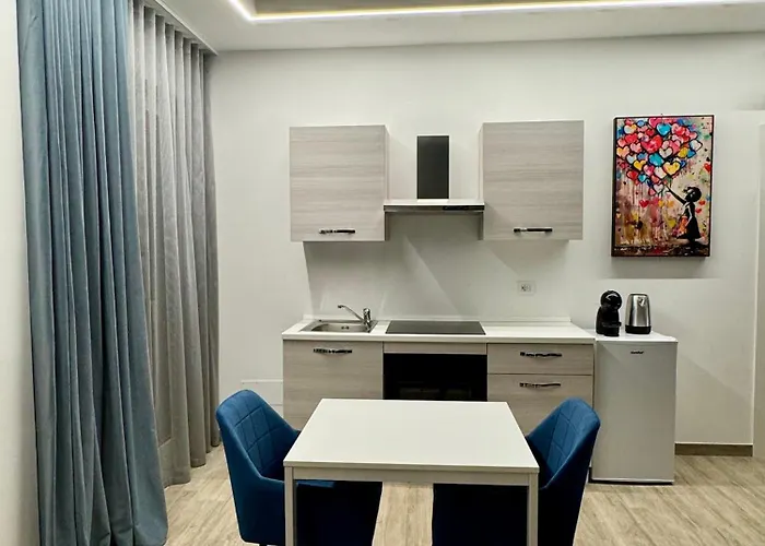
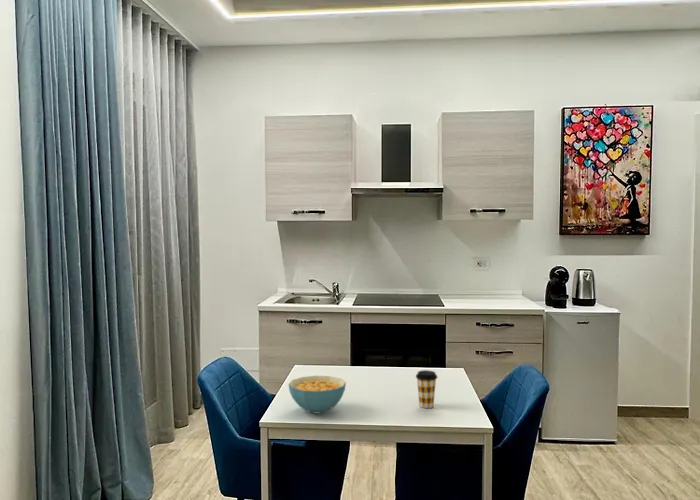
+ cereal bowl (317, 396)
+ coffee cup (426, 389)
